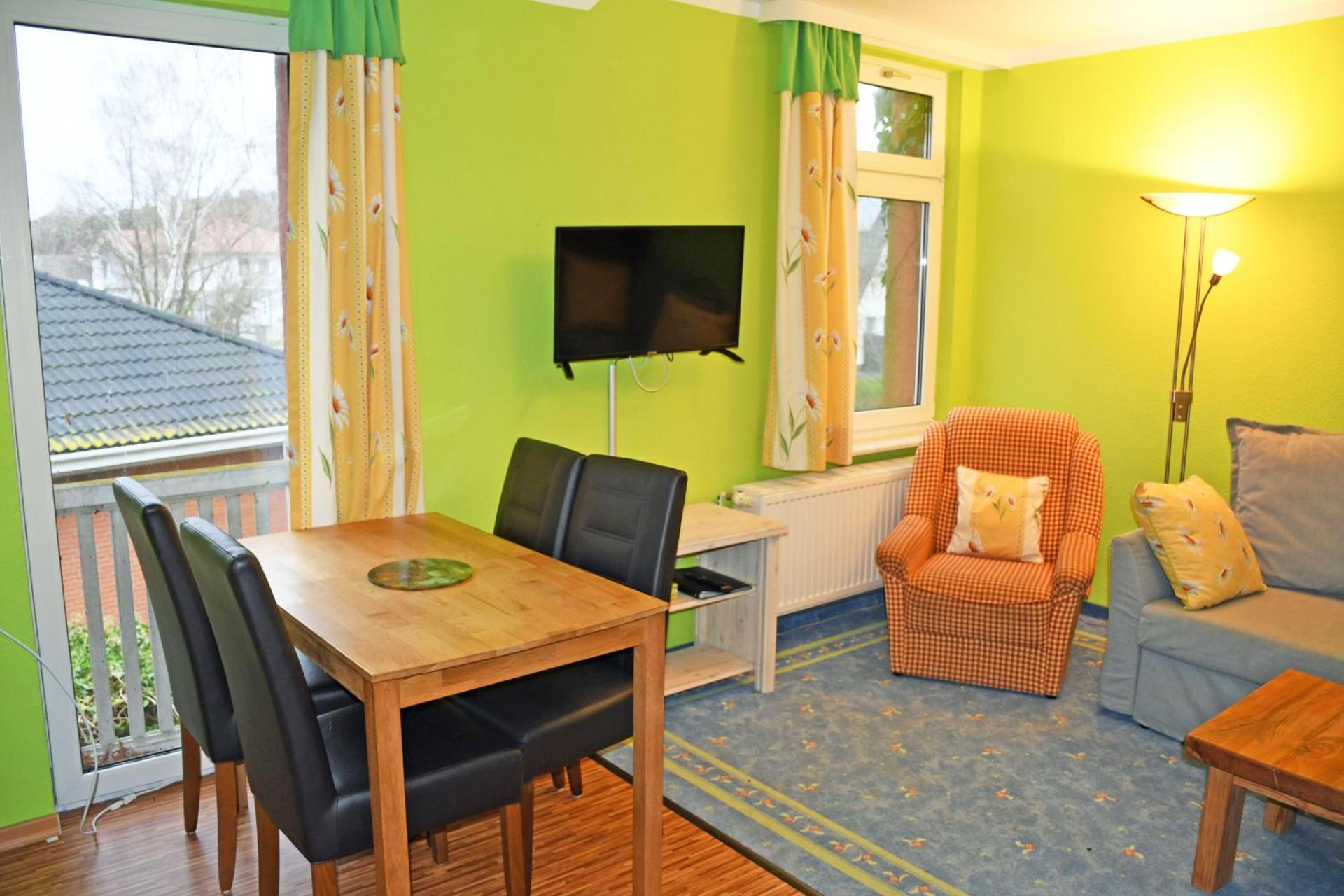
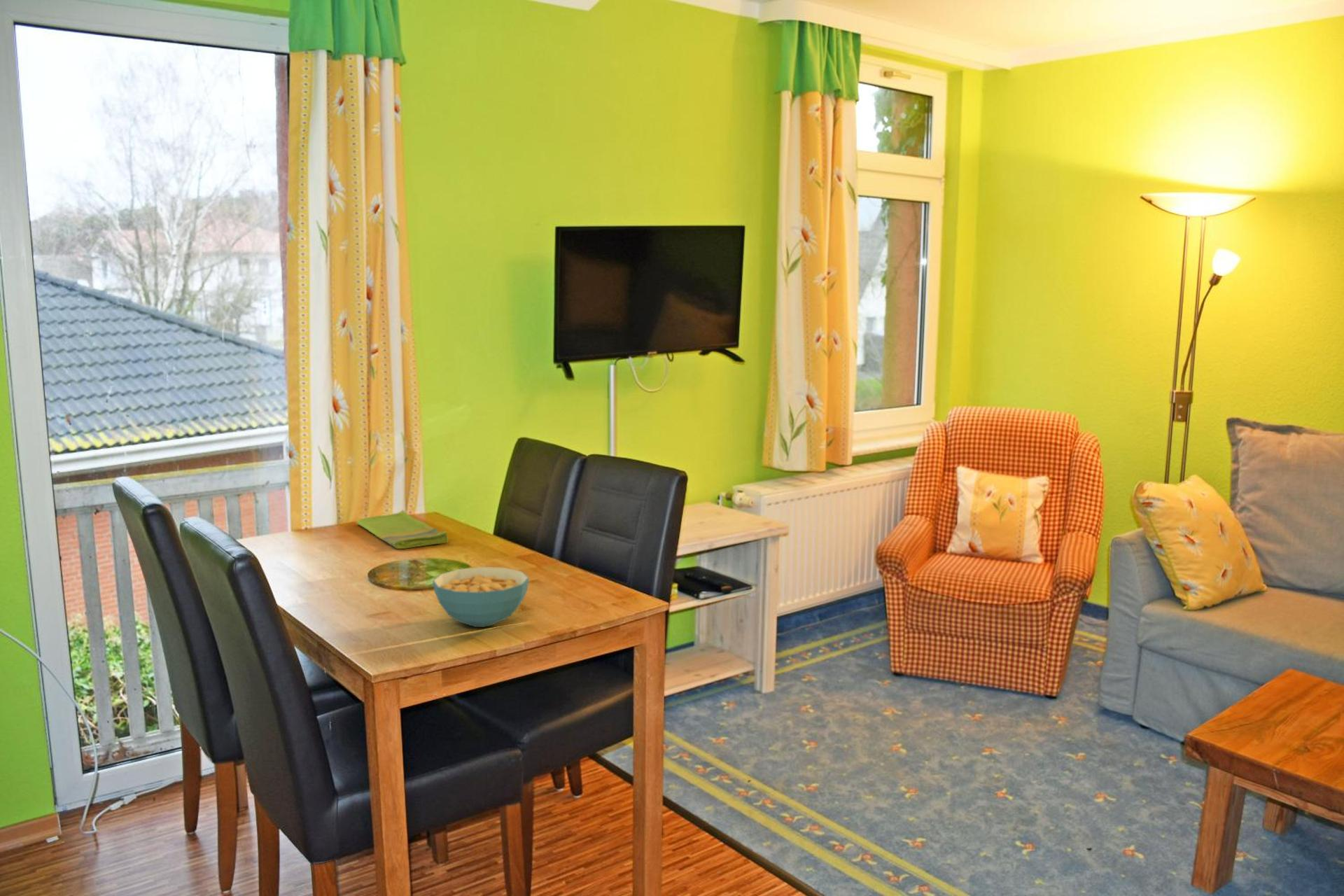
+ dish towel (400, 528)
+ cereal bowl (481, 601)
